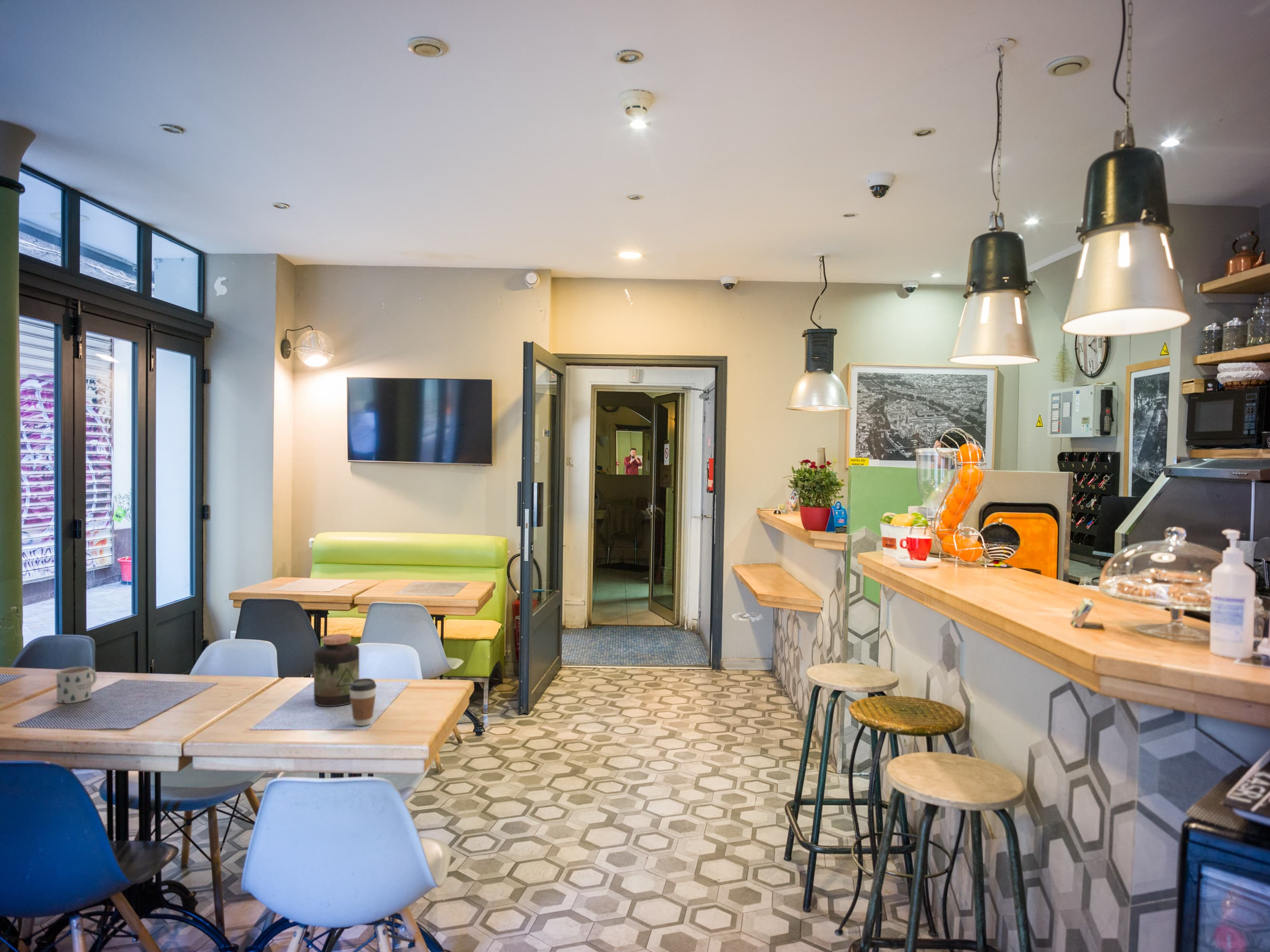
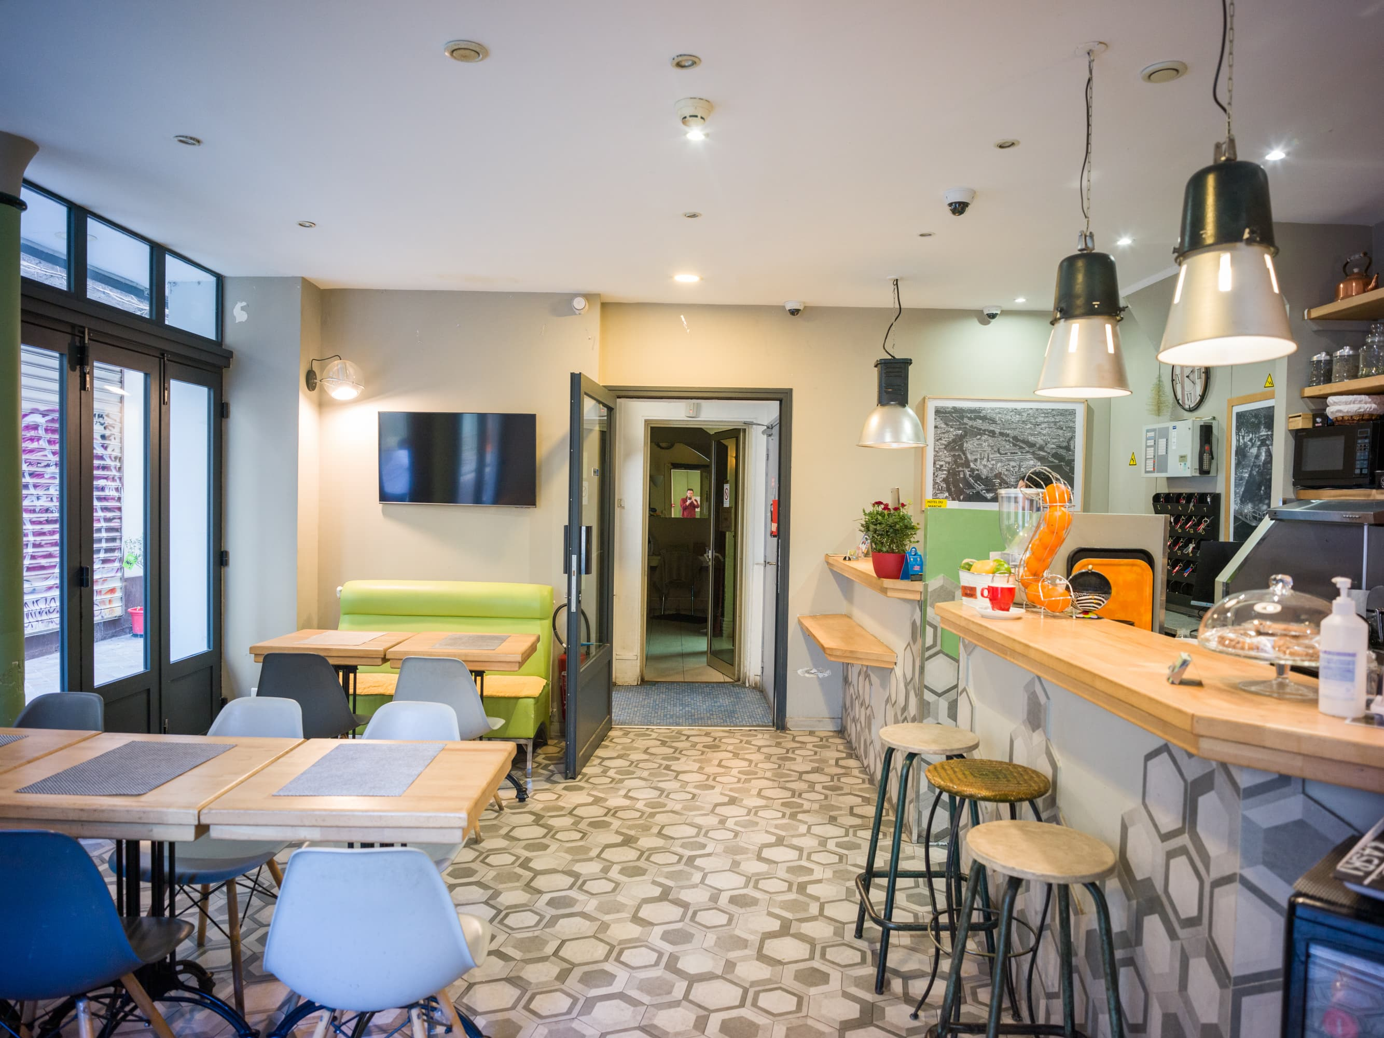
- jar (337, 668)
- mug (79, 683)
- coffee cup (363, 702)
